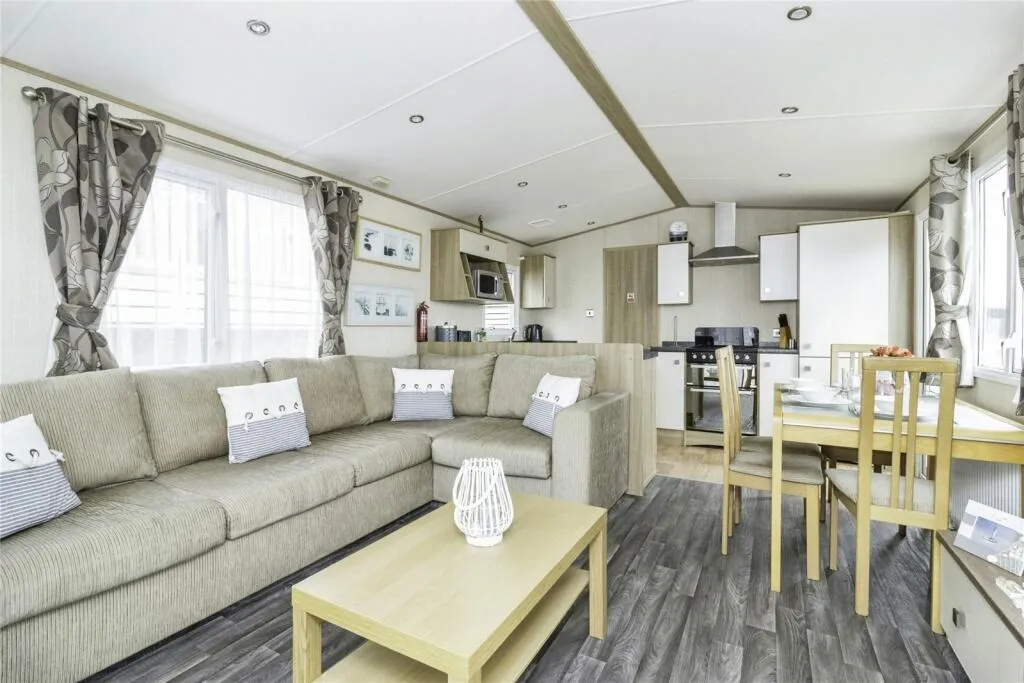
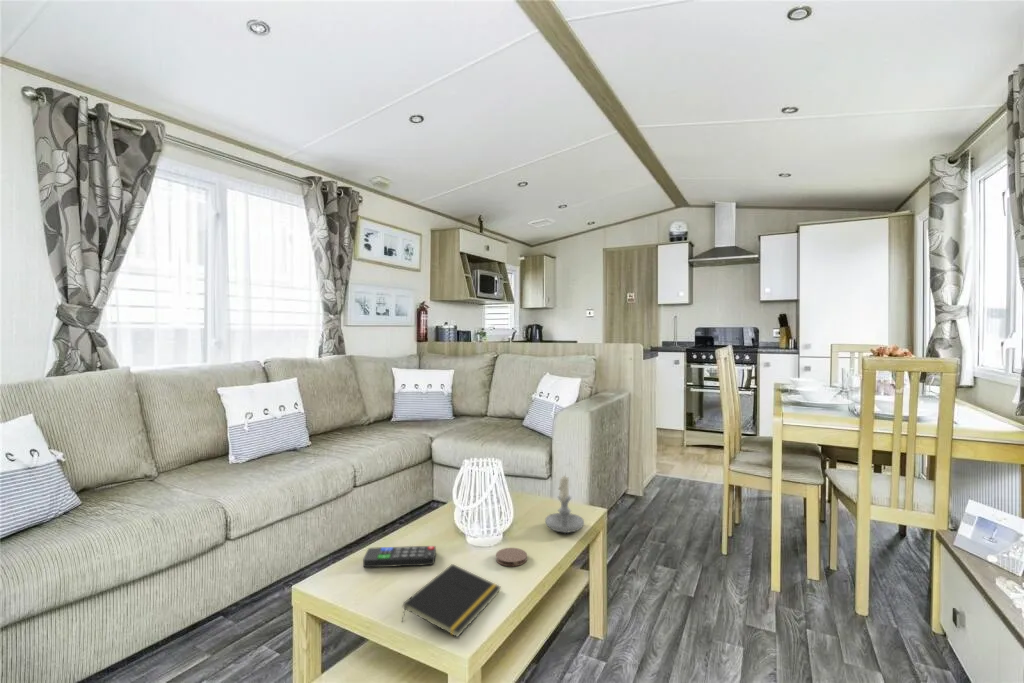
+ notepad (454, 596)
+ candle (564, 500)
+ coaster (511, 556)
+ remote control (400, 555)
